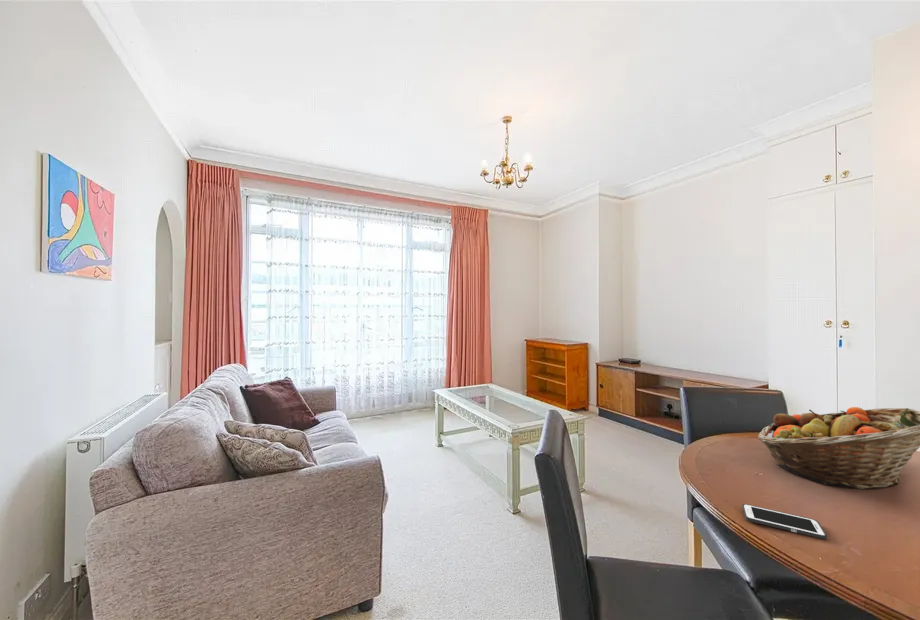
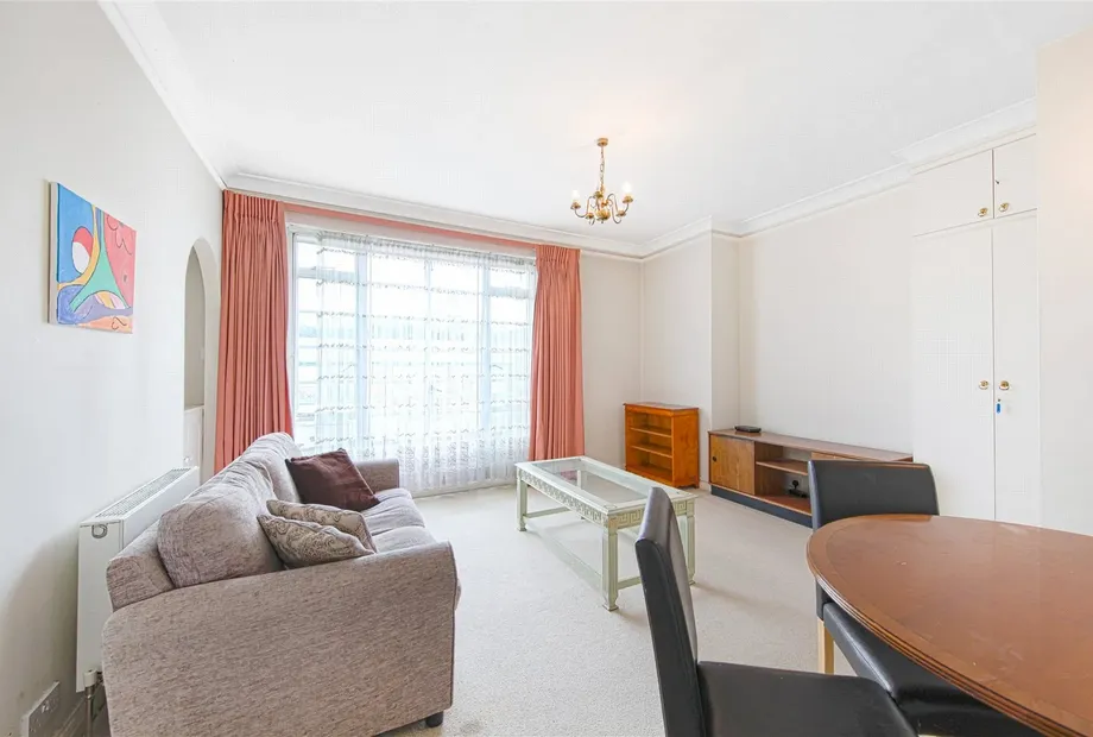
- fruit basket (839, 437)
- cell phone (781, 520)
